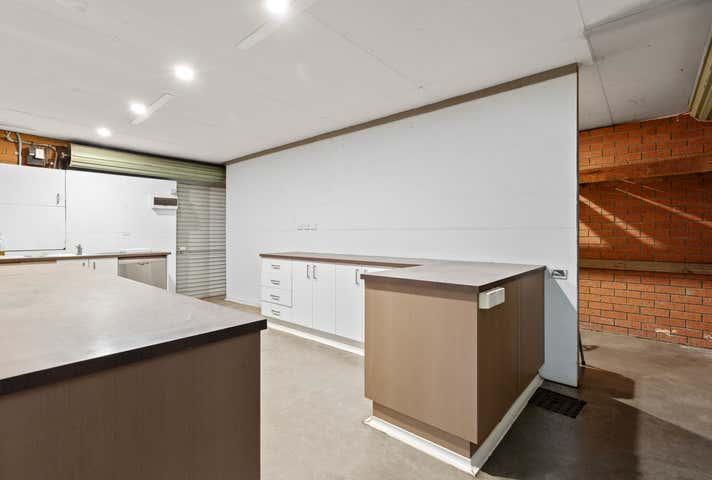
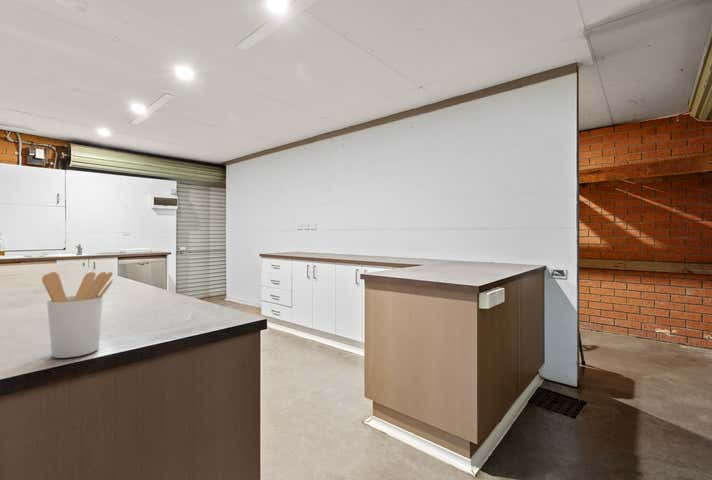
+ utensil holder (83, 309)
